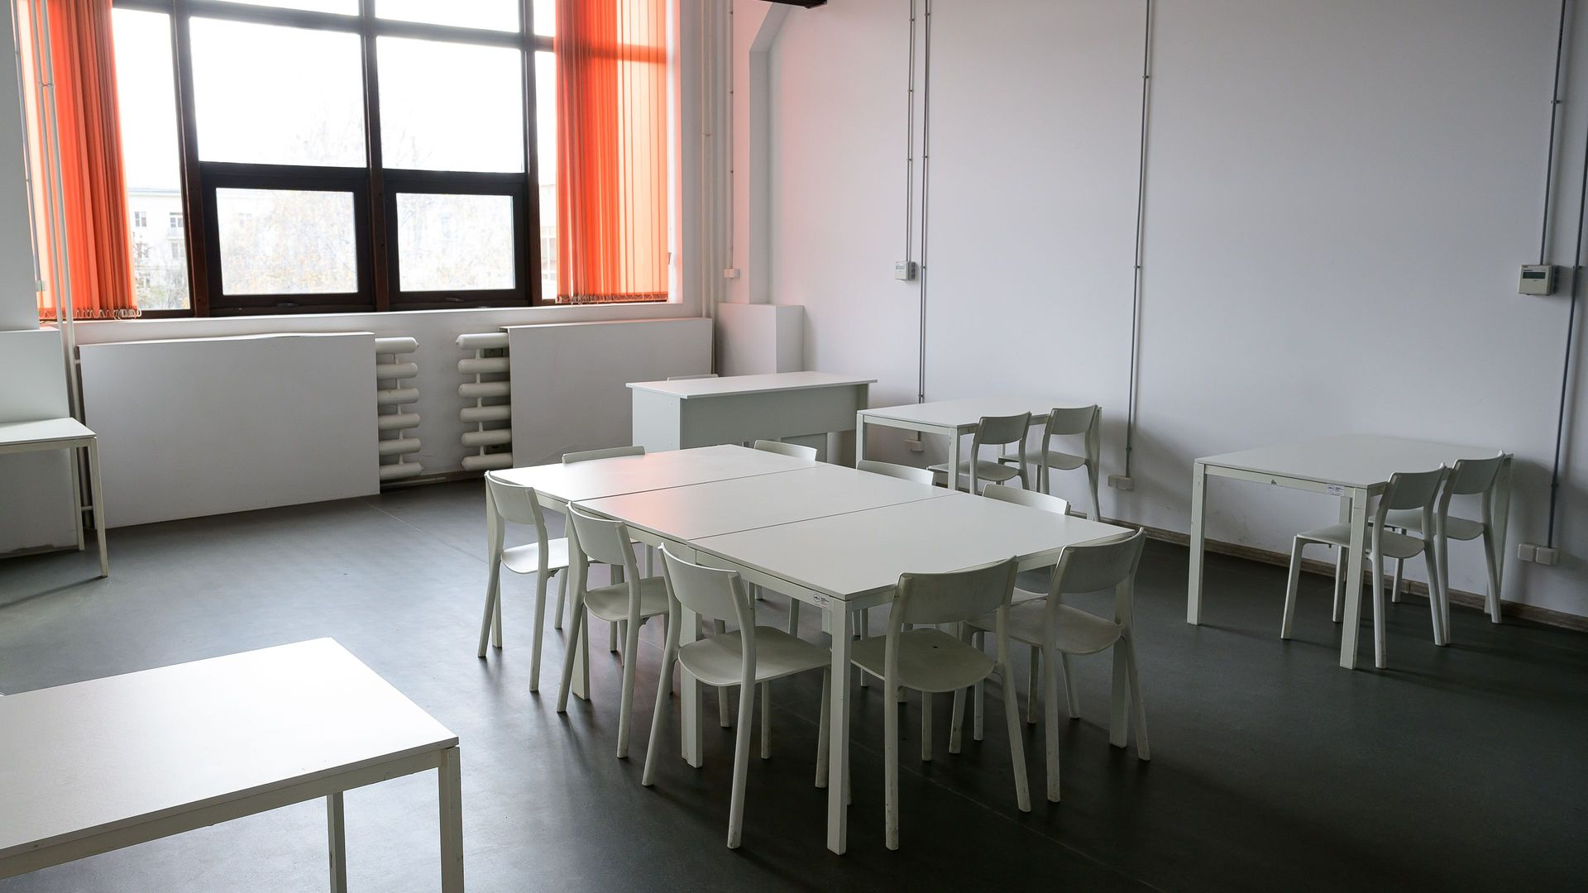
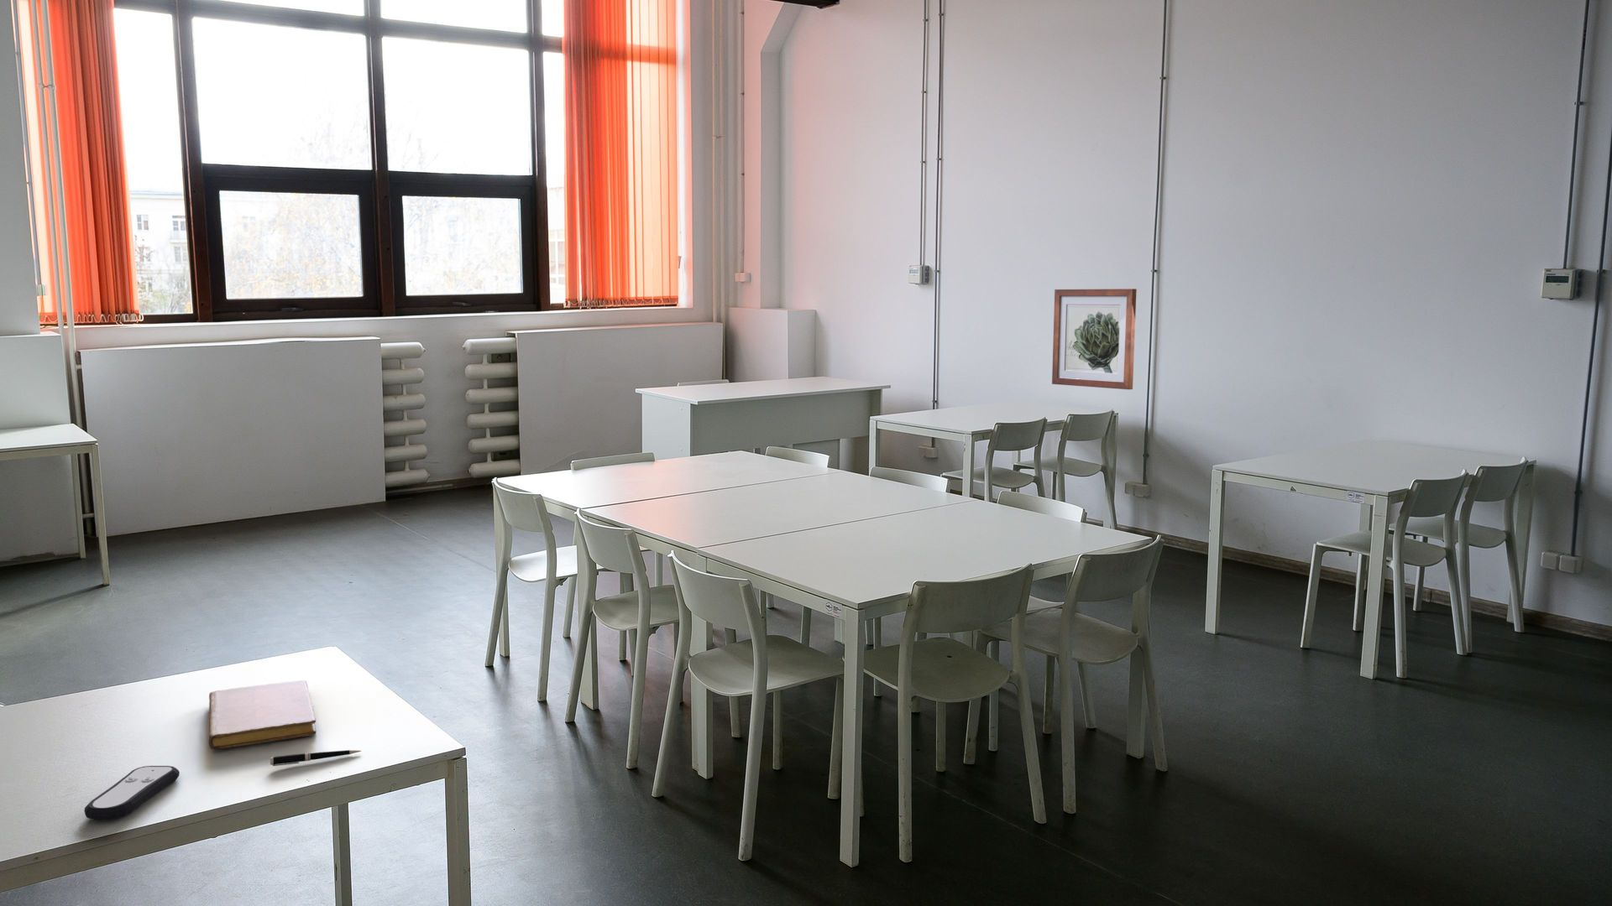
+ notebook (260, 712)
+ pen (317, 754)
+ wall art (1093, 339)
+ remote control (131, 791)
